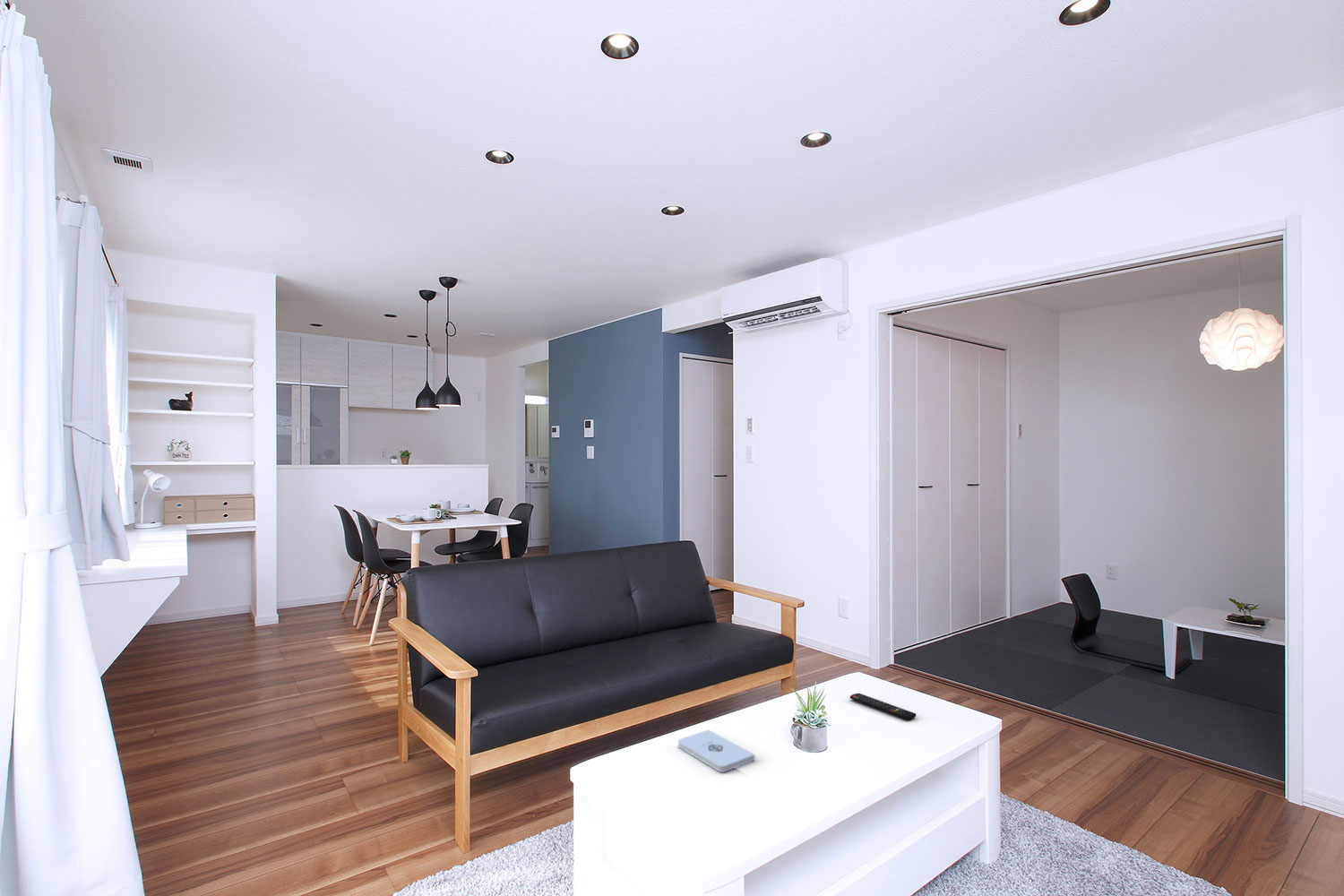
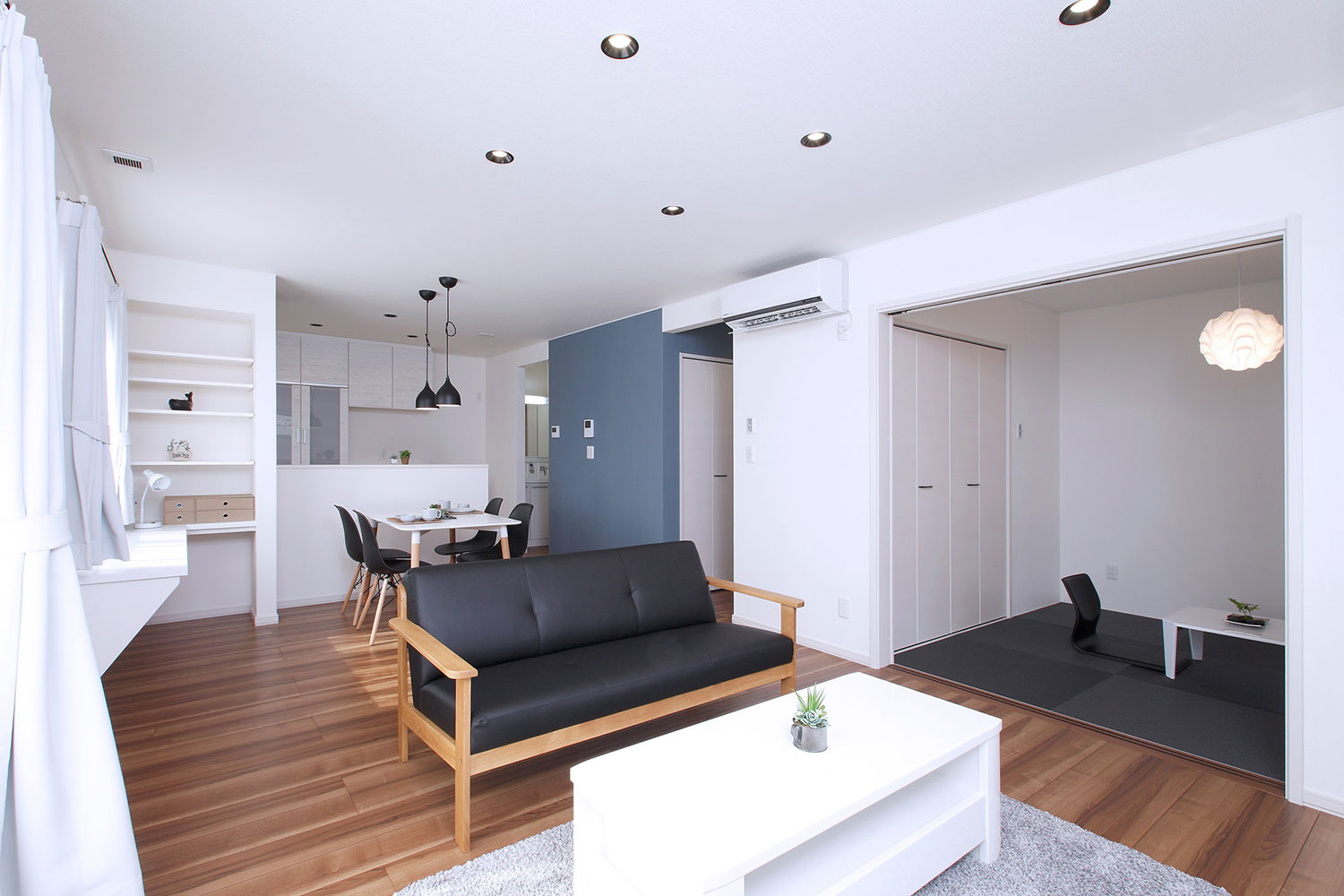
- remote control (881, 706)
- notepad (714, 750)
